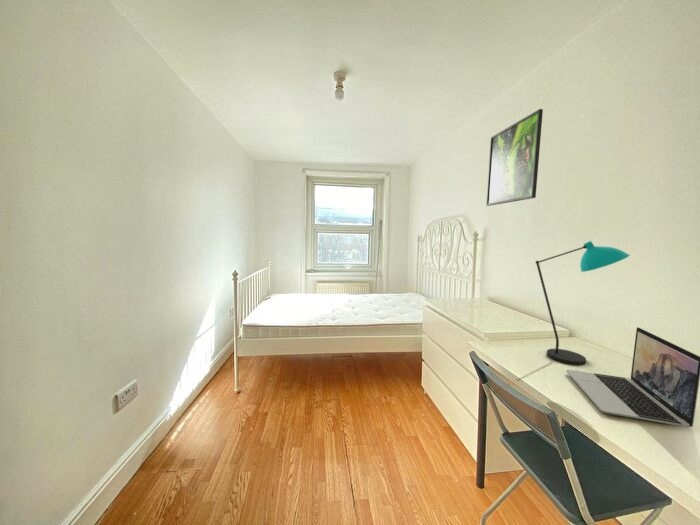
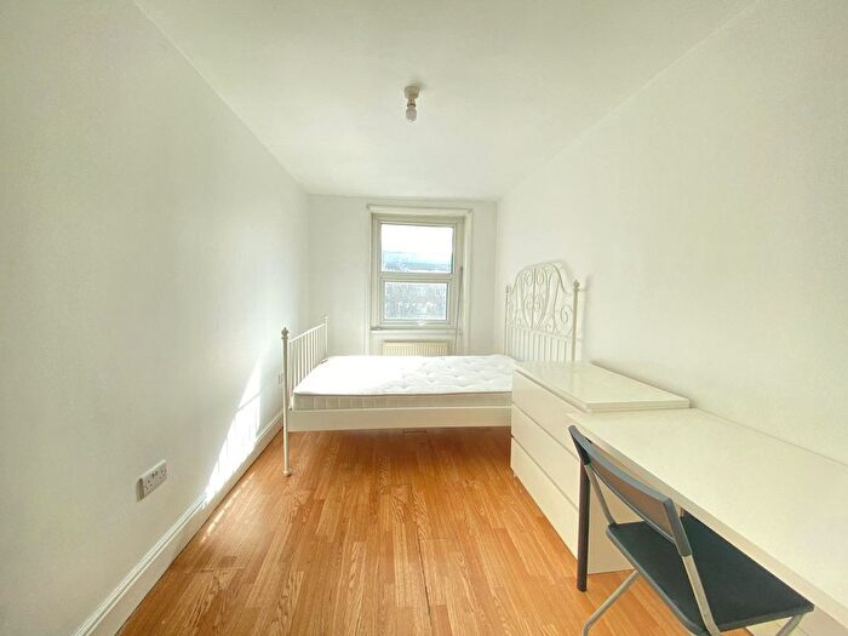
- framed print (510, 164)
- laptop (632, 366)
- desk lamp (550, 308)
